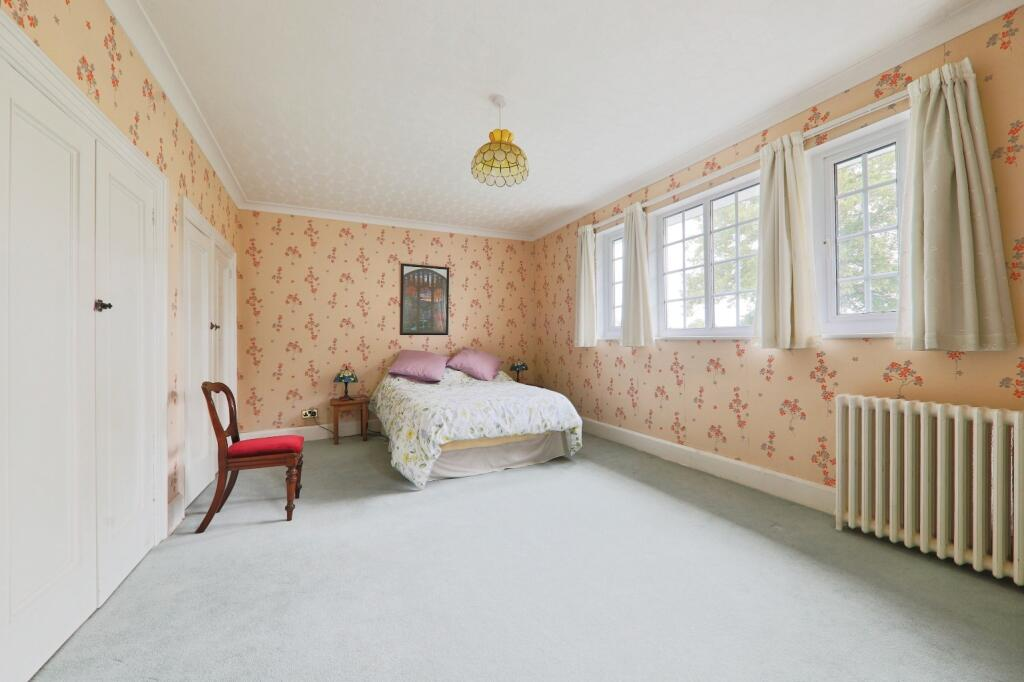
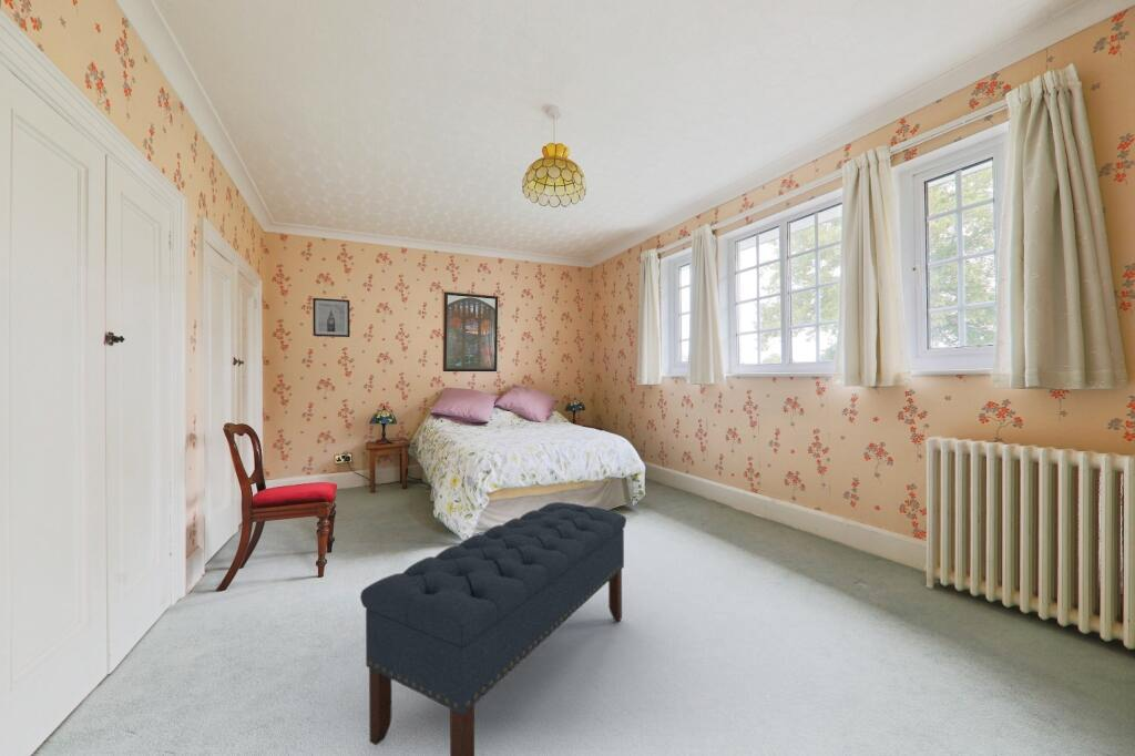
+ wall art (331, 317)
+ bench (521, 602)
